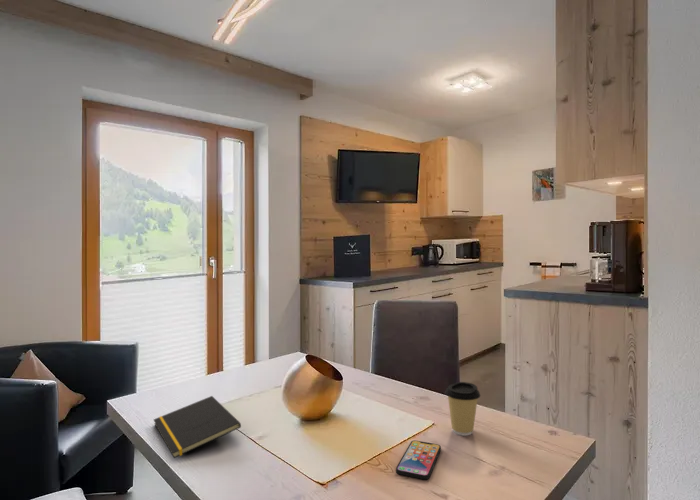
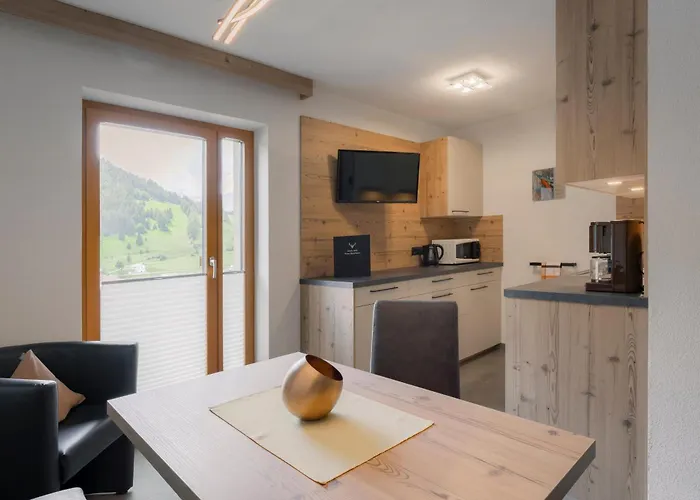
- smartphone (419, 458)
- coffee cup (462, 408)
- notepad (195, 423)
